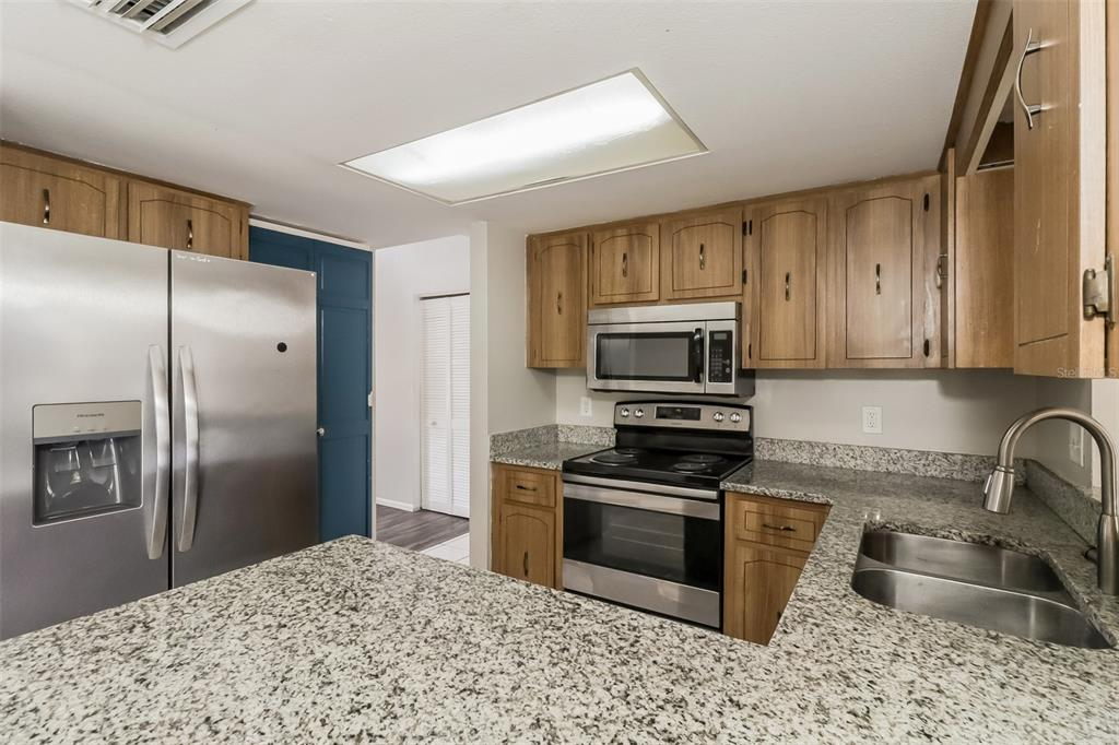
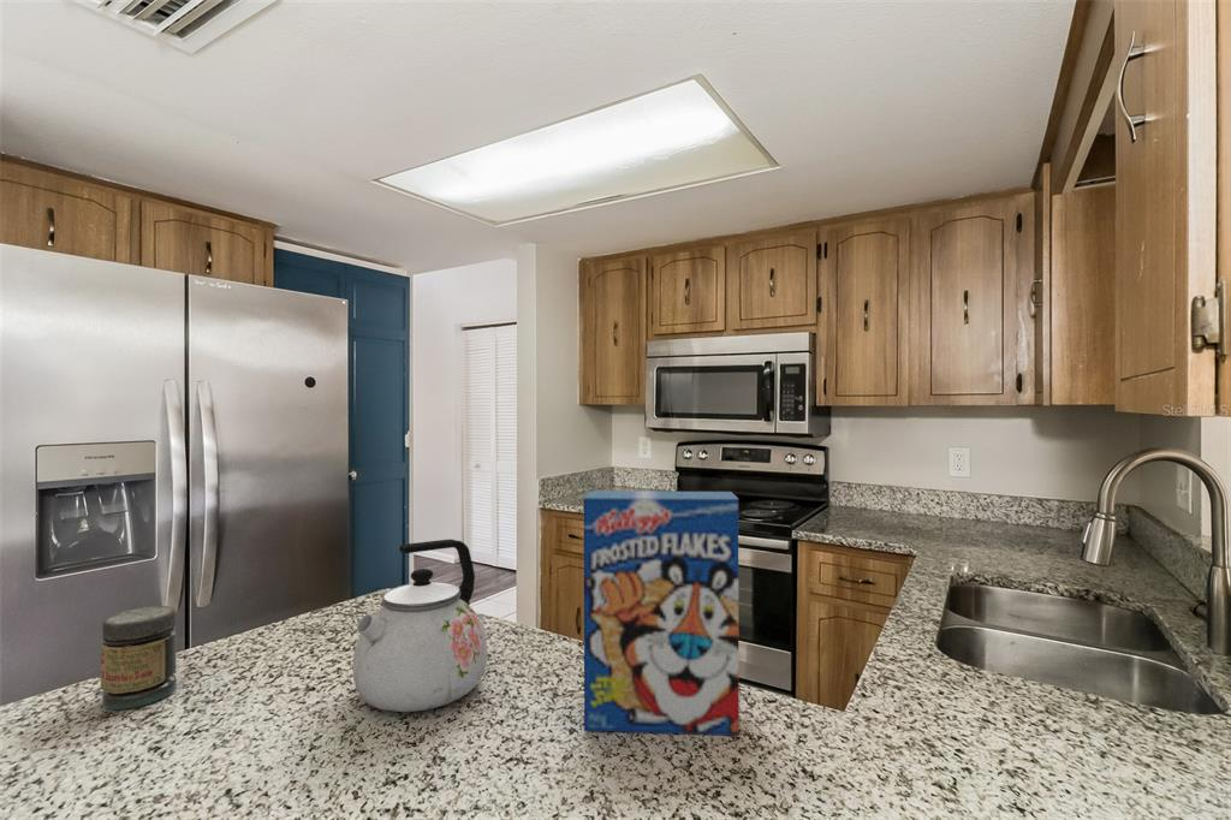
+ kettle (421, 617)
+ cereal box (660, 606)
+ jar (139, 654)
